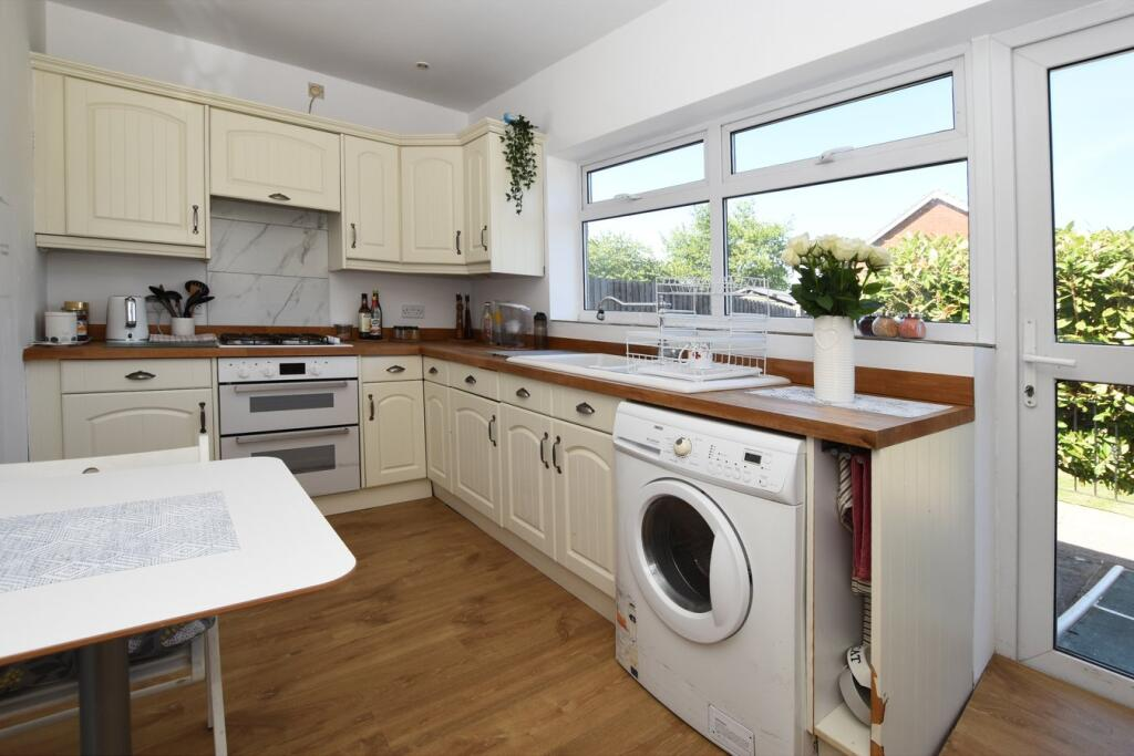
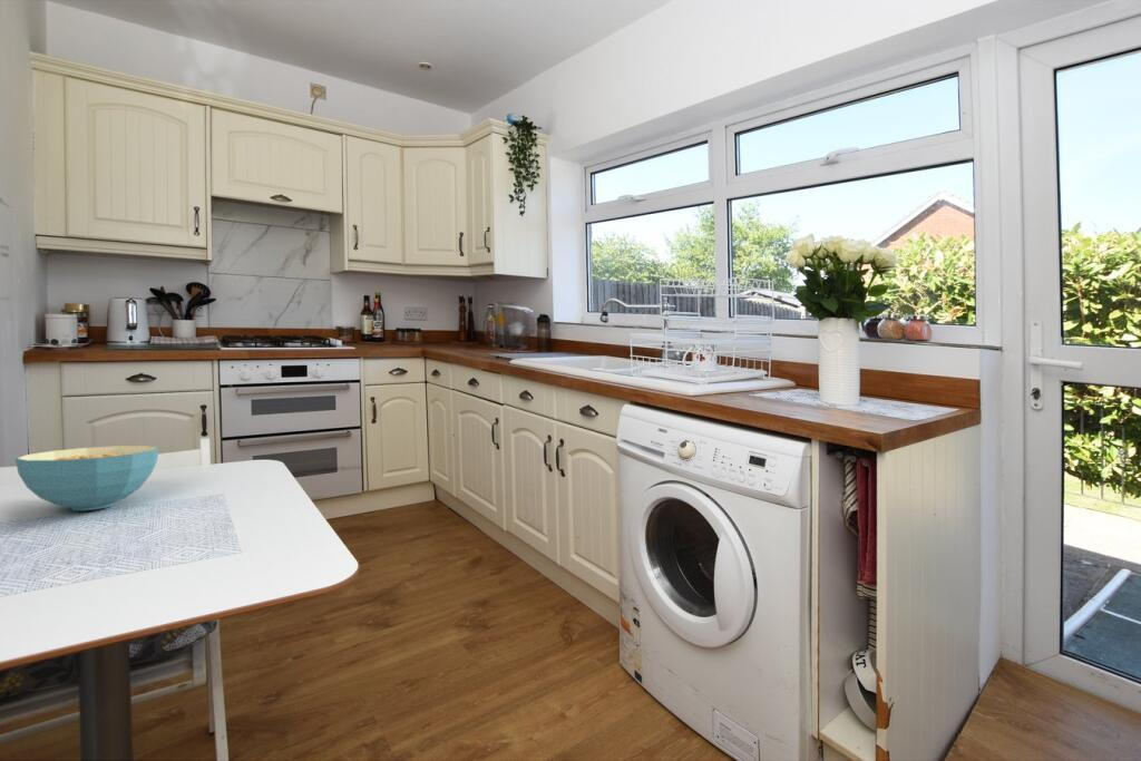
+ cereal bowl (91, 479)
